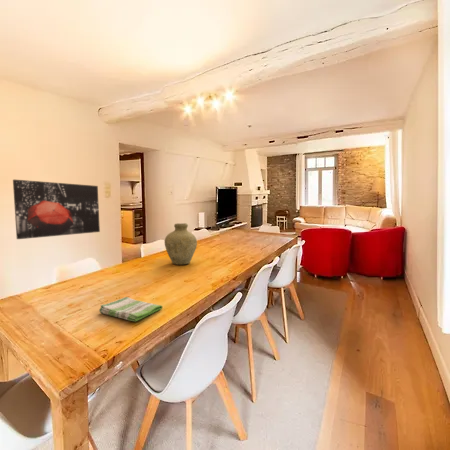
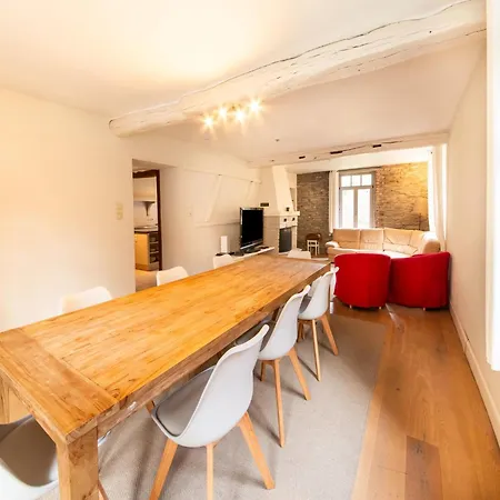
- dish towel (131, 307)
- vase (180, 243)
- wall art (62, 209)
